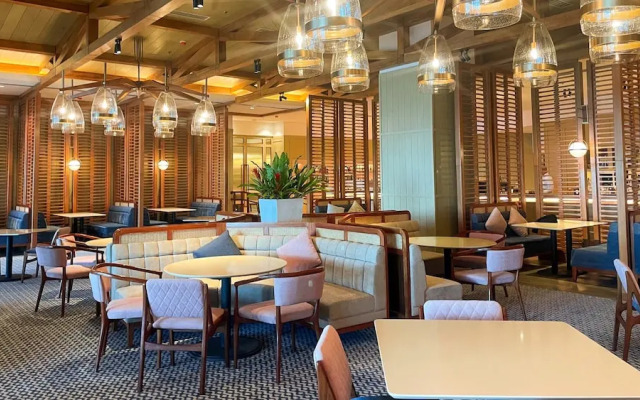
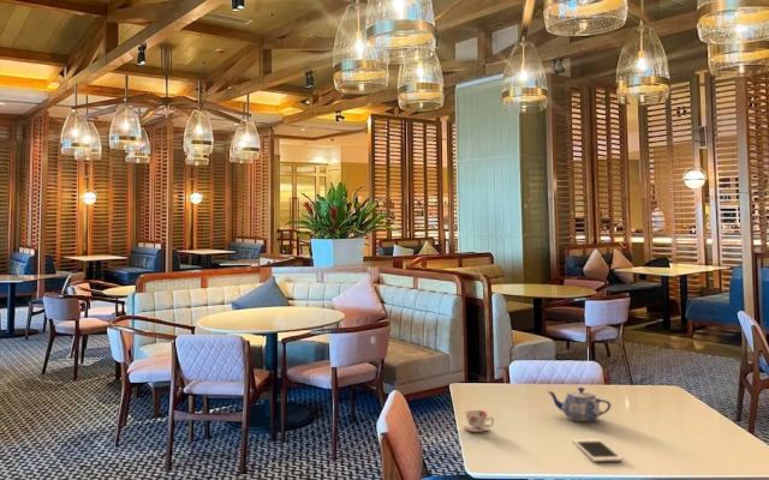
+ teapot (578, 402)
+ cell phone (596, 449)
+ teacup (479, 421)
